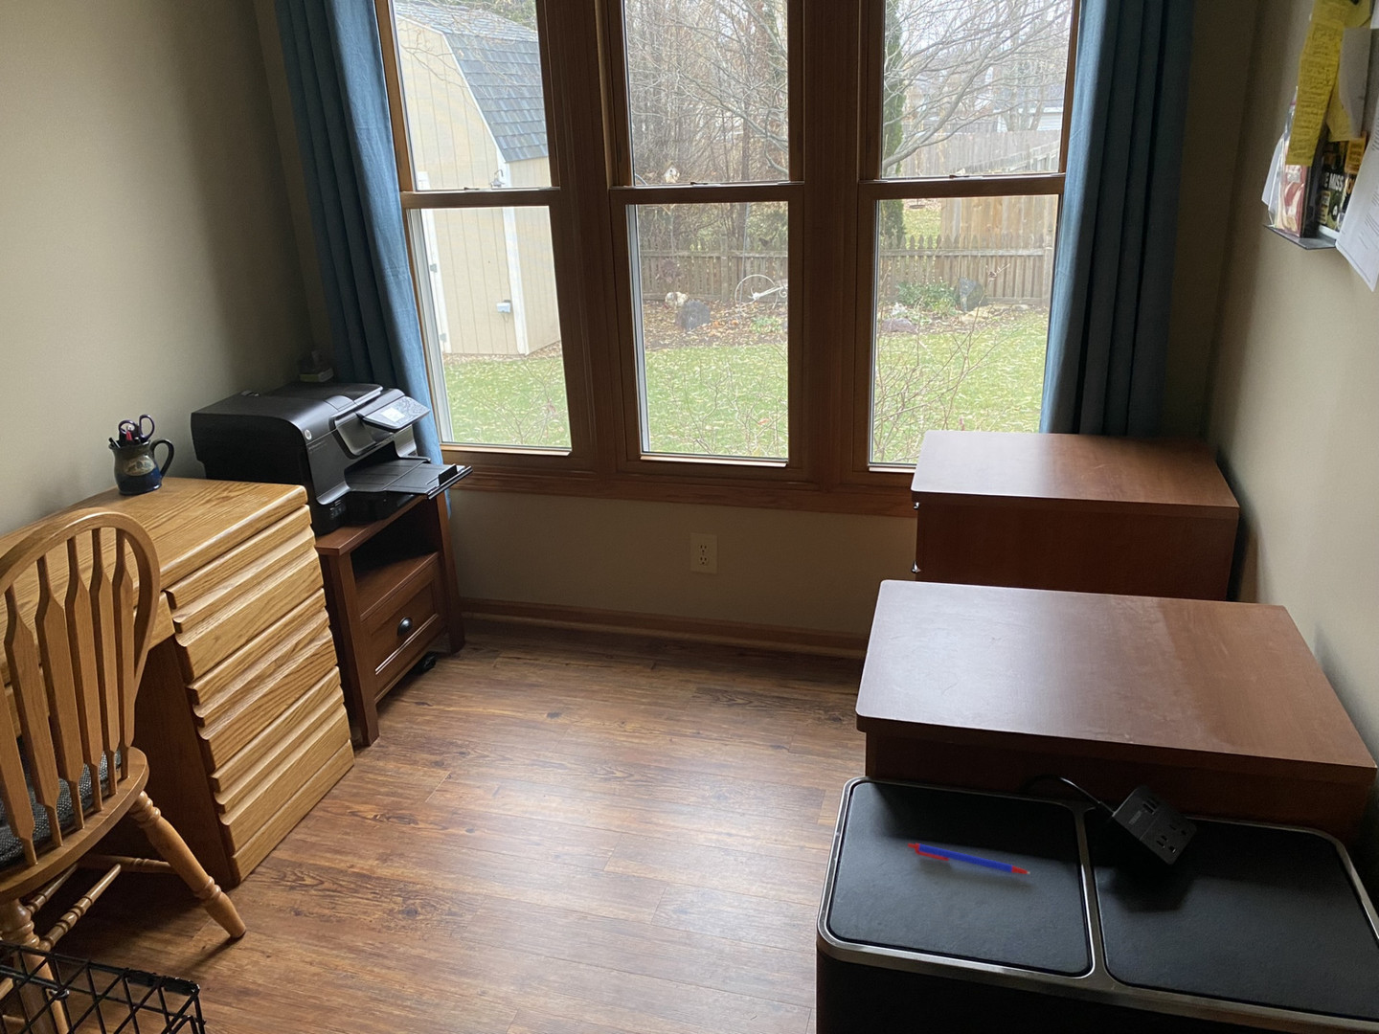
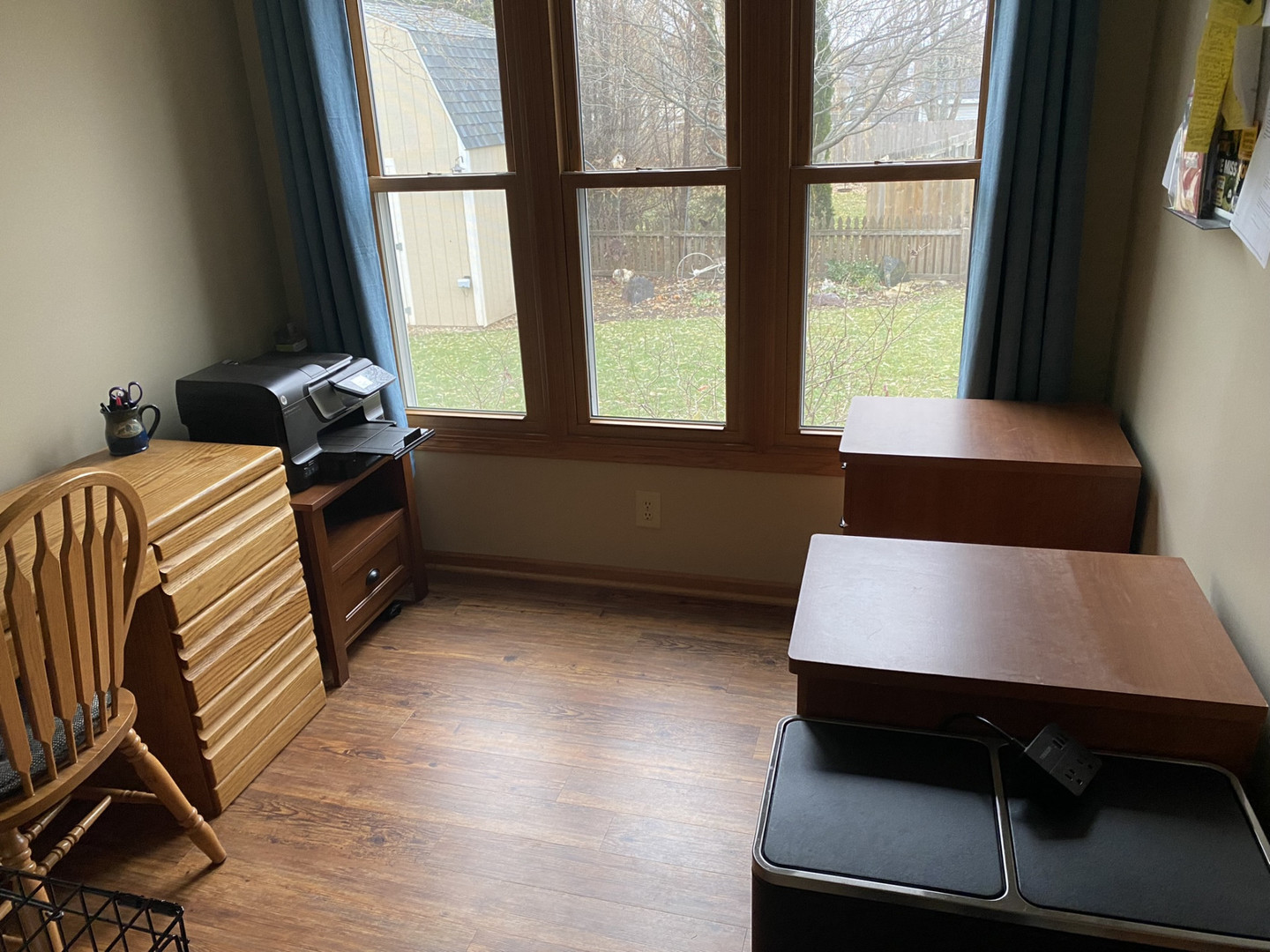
- pen (969, 858)
